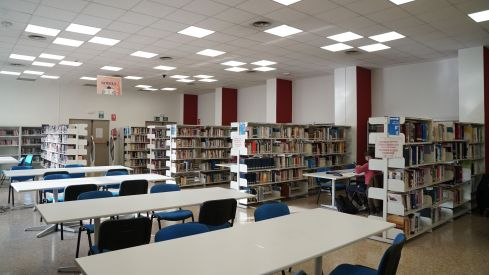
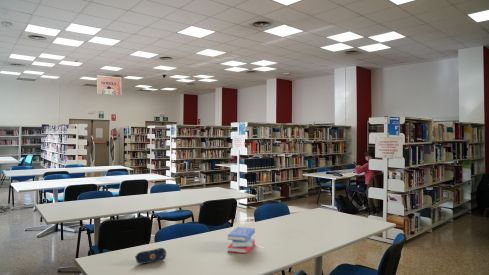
+ pencil case (151, 255)
+ book (241, 239)
